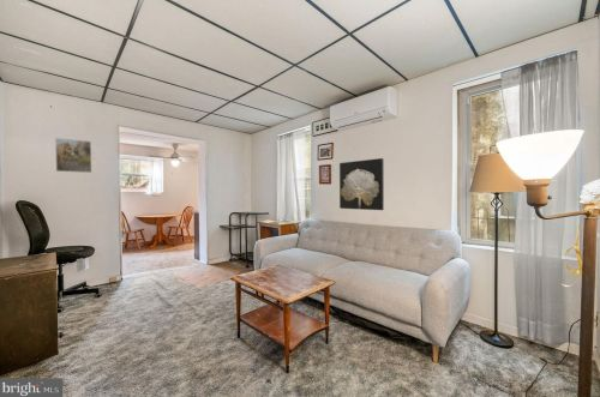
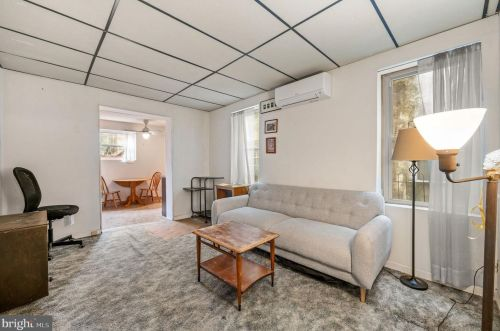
- wall art (360, 185)
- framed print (73, 156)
